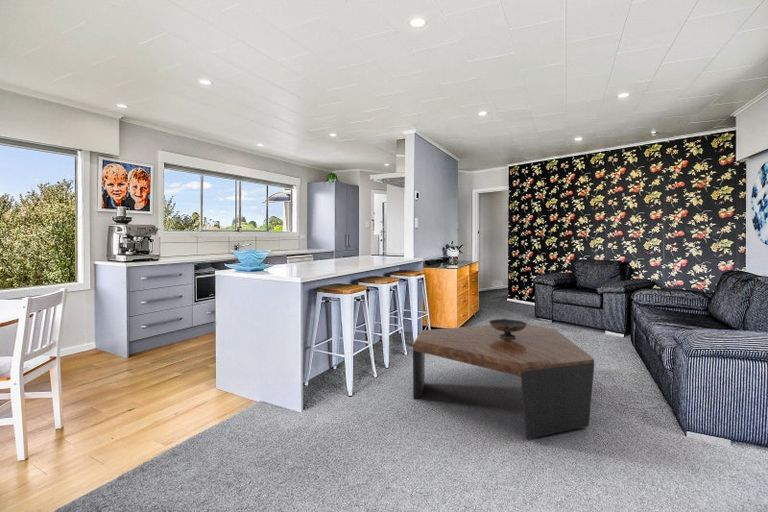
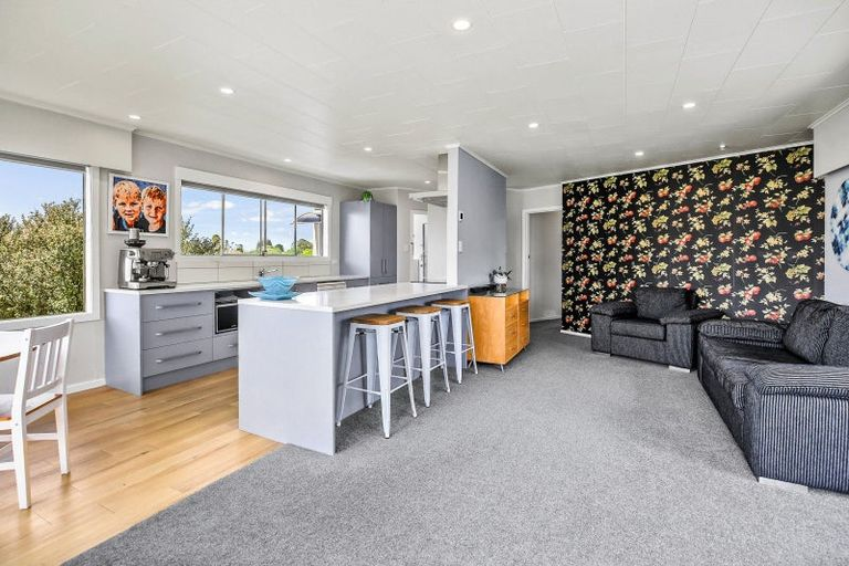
- coffee table (491, 366)
- decorative bowl (507, 329)
